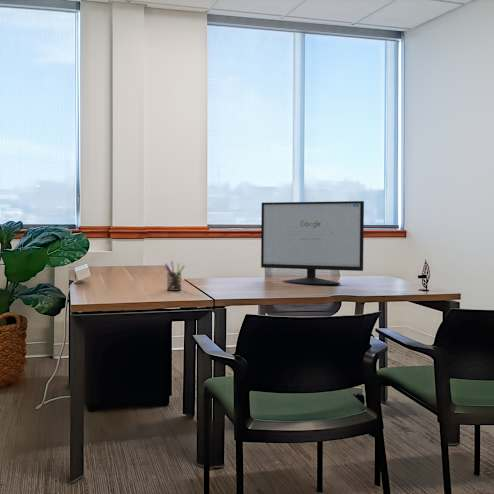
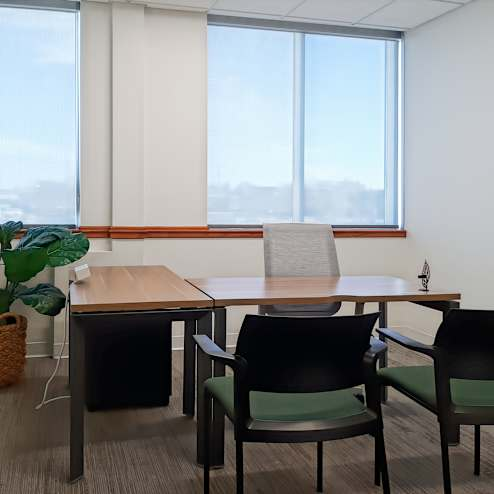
- pen holder (175, 275)
- computer monitor (311, 242)
